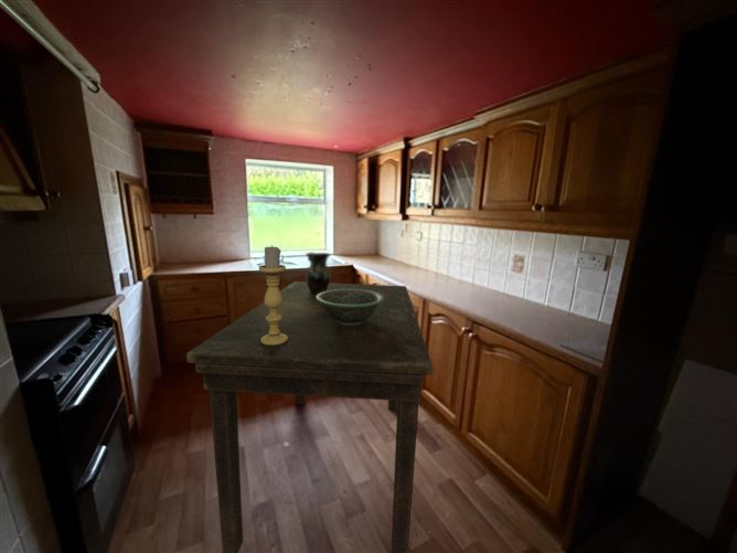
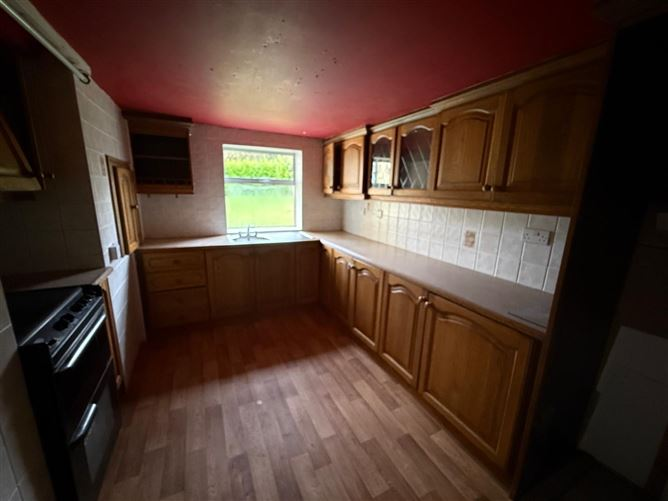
- candle holder (273, 293)
- decorative bowl (350, 308)
- vase (318, 272)
- dining table (335, 386)
